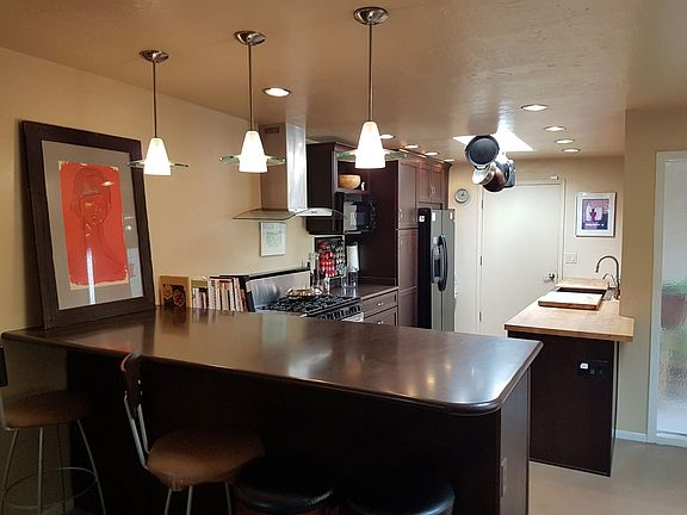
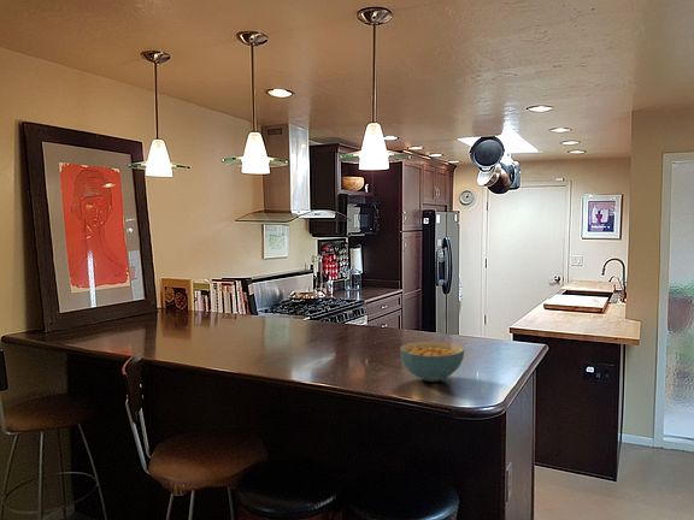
+ cereal bowl (431, 364)
